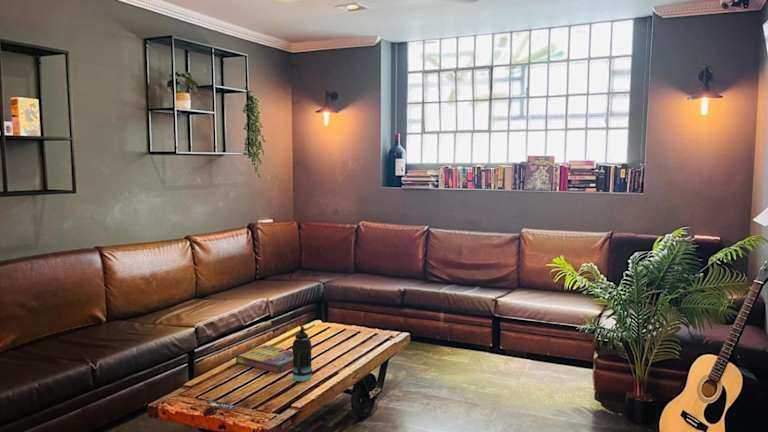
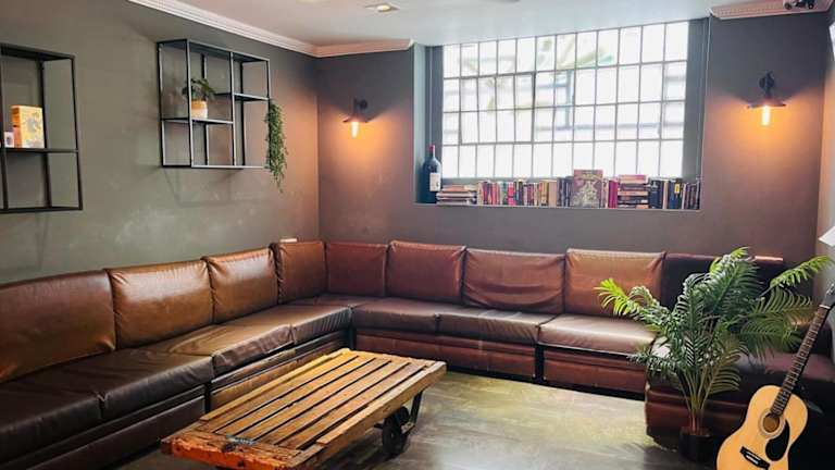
- bottle (301, 354)
- game compilation box (271, 358)
